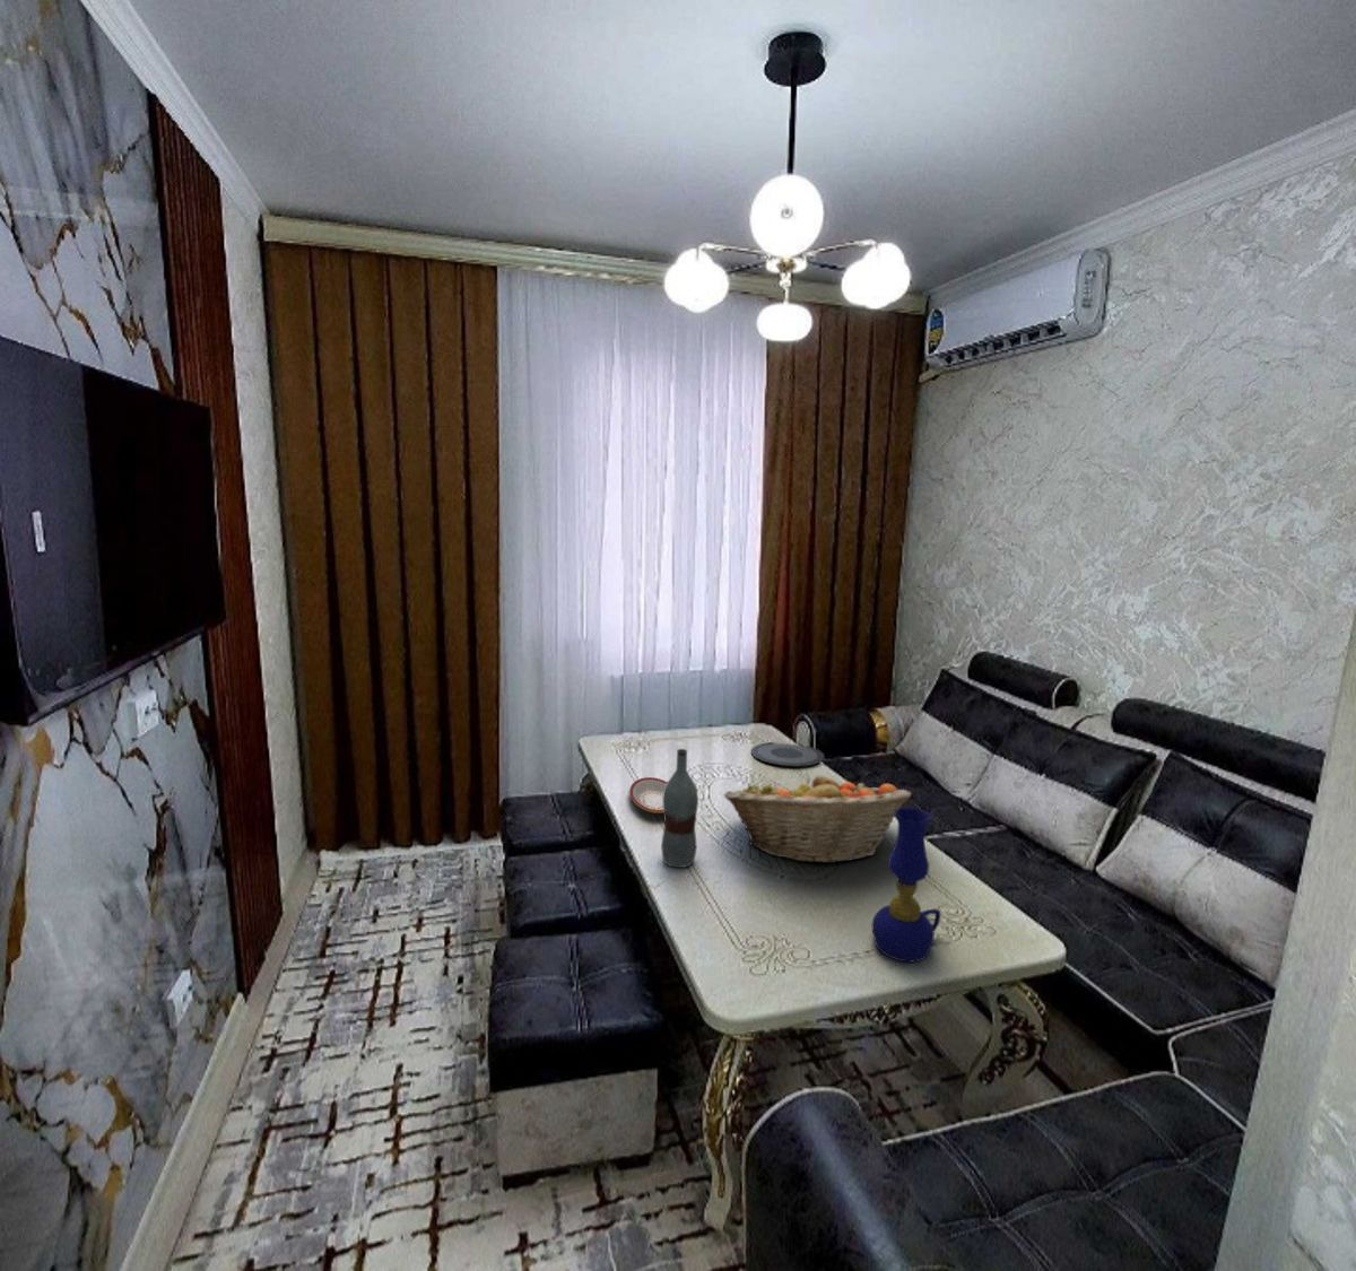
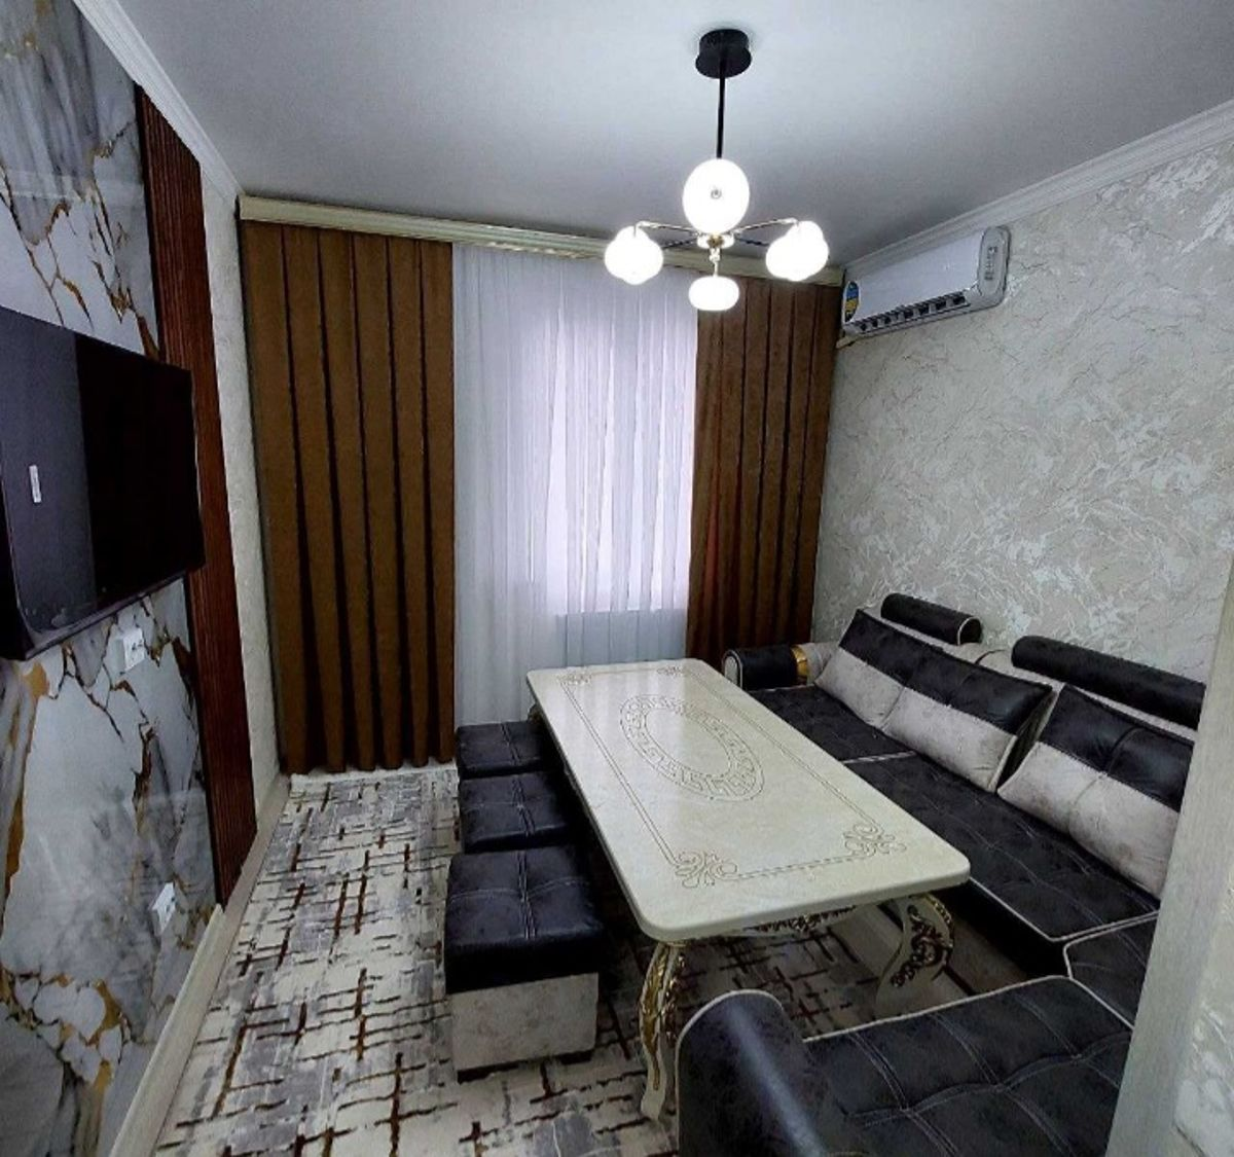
- oil lamp (913, 879)
- fruit basket (815, 808)
- plate (786, 753)
- bottle (680, 805)
- plate (654, 797)
